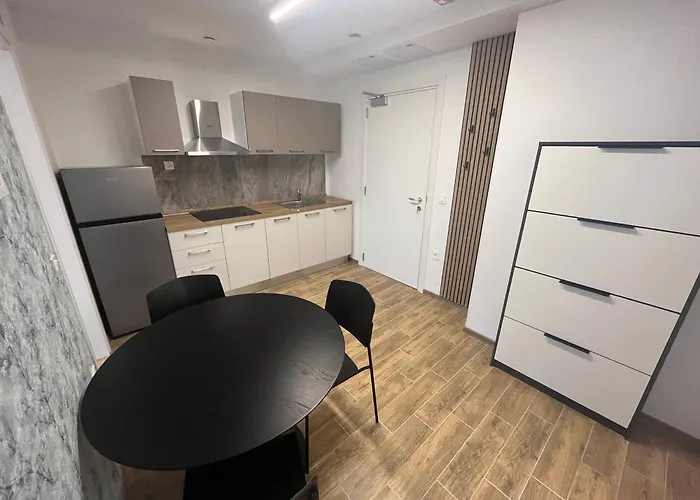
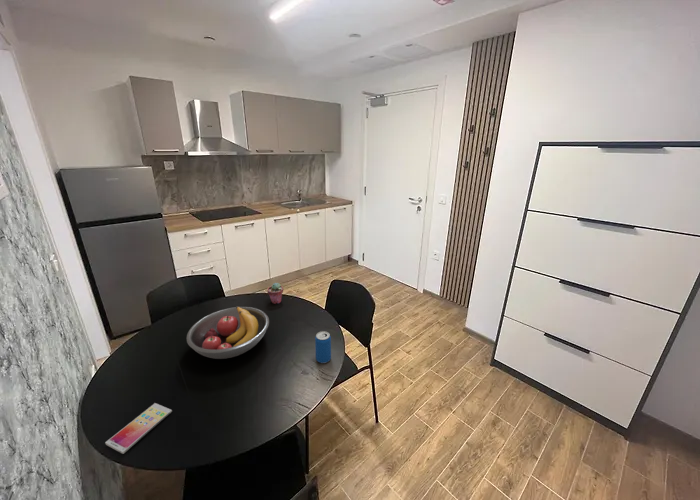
+ beverage can (323, 347)
+ potted succulent (275, 292)
+ smartphone (140, 426)
+ fruit bowl (230, 333)
